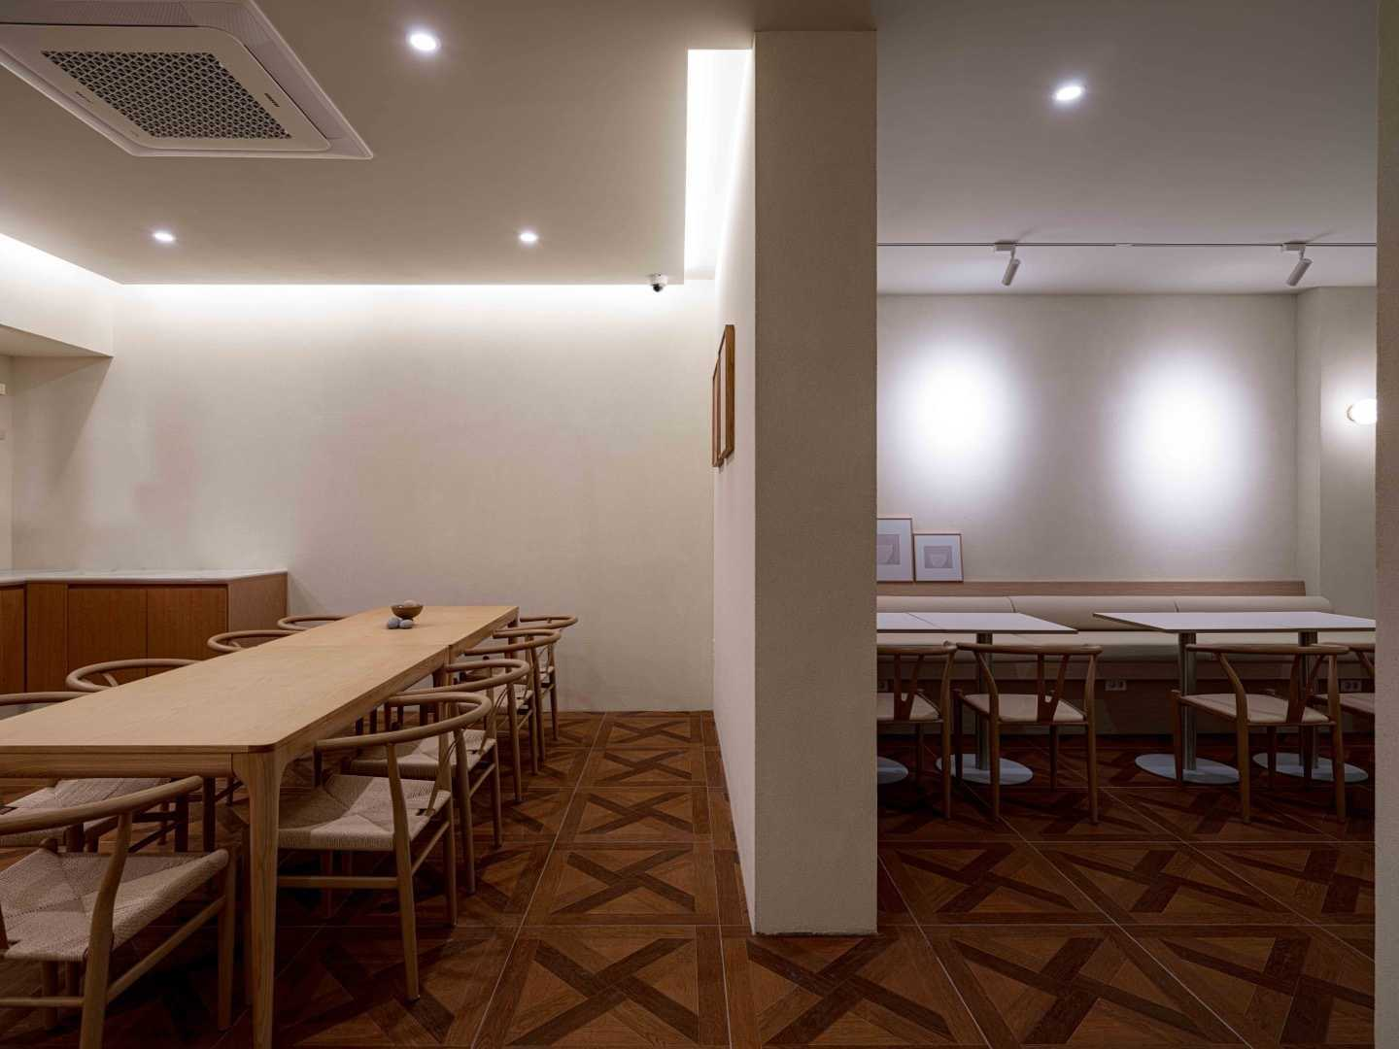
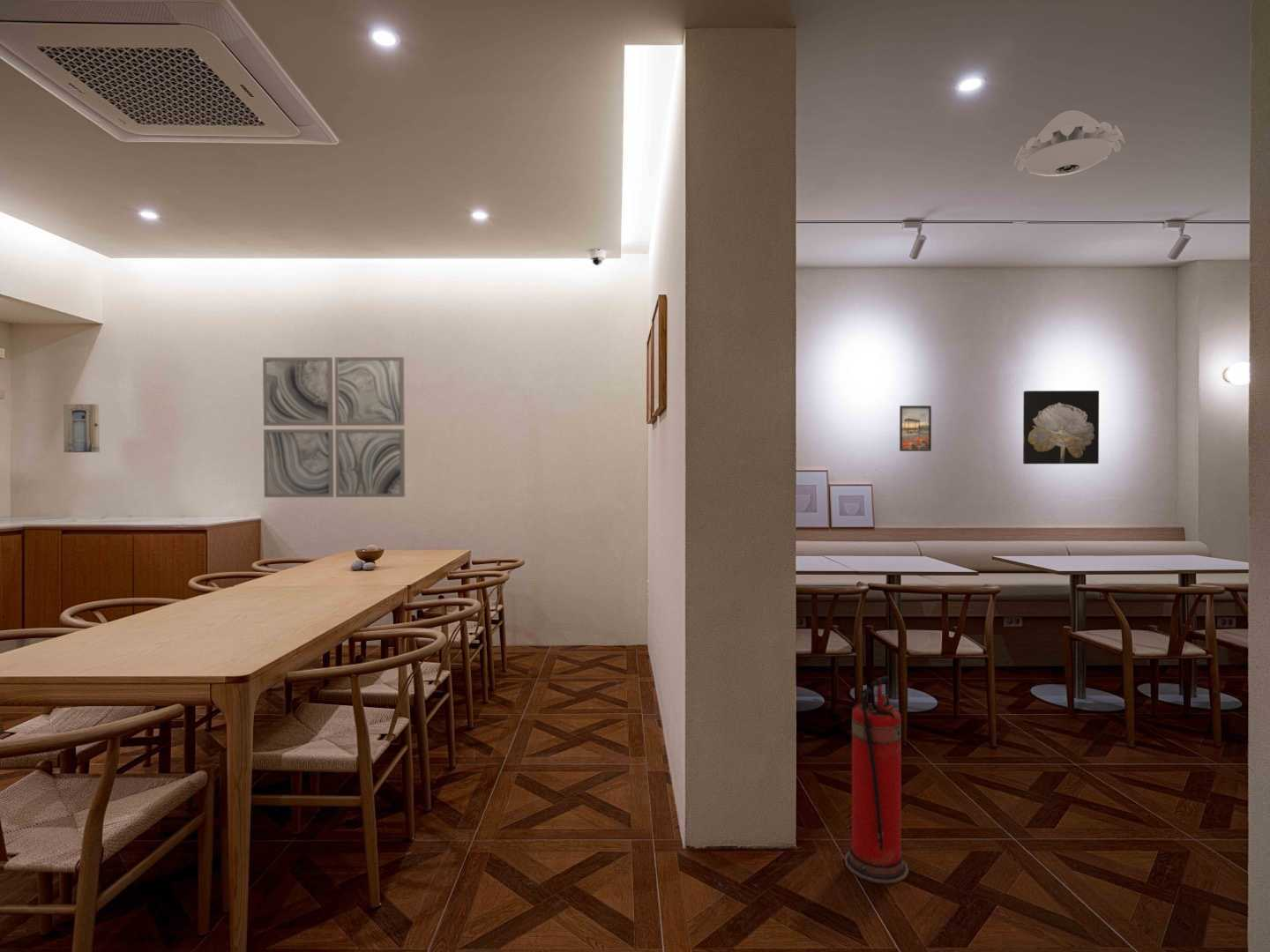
+ pendant lamp (1067, 140)
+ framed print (915, 428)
+ wall art (332, 425)
+ wall art (81, 428)
+ wall art (1060, 428)
+ fire extinguisher (877, 772)
